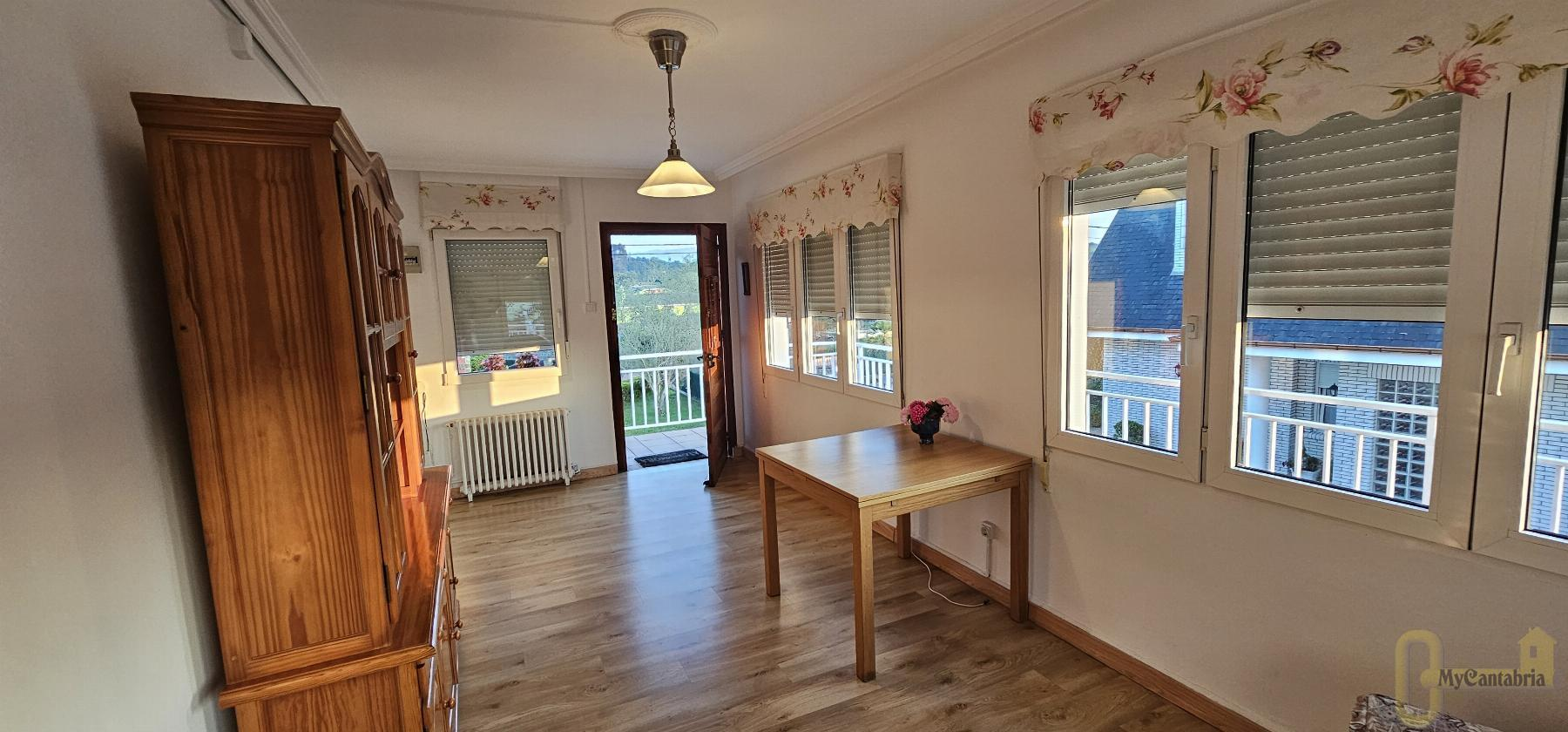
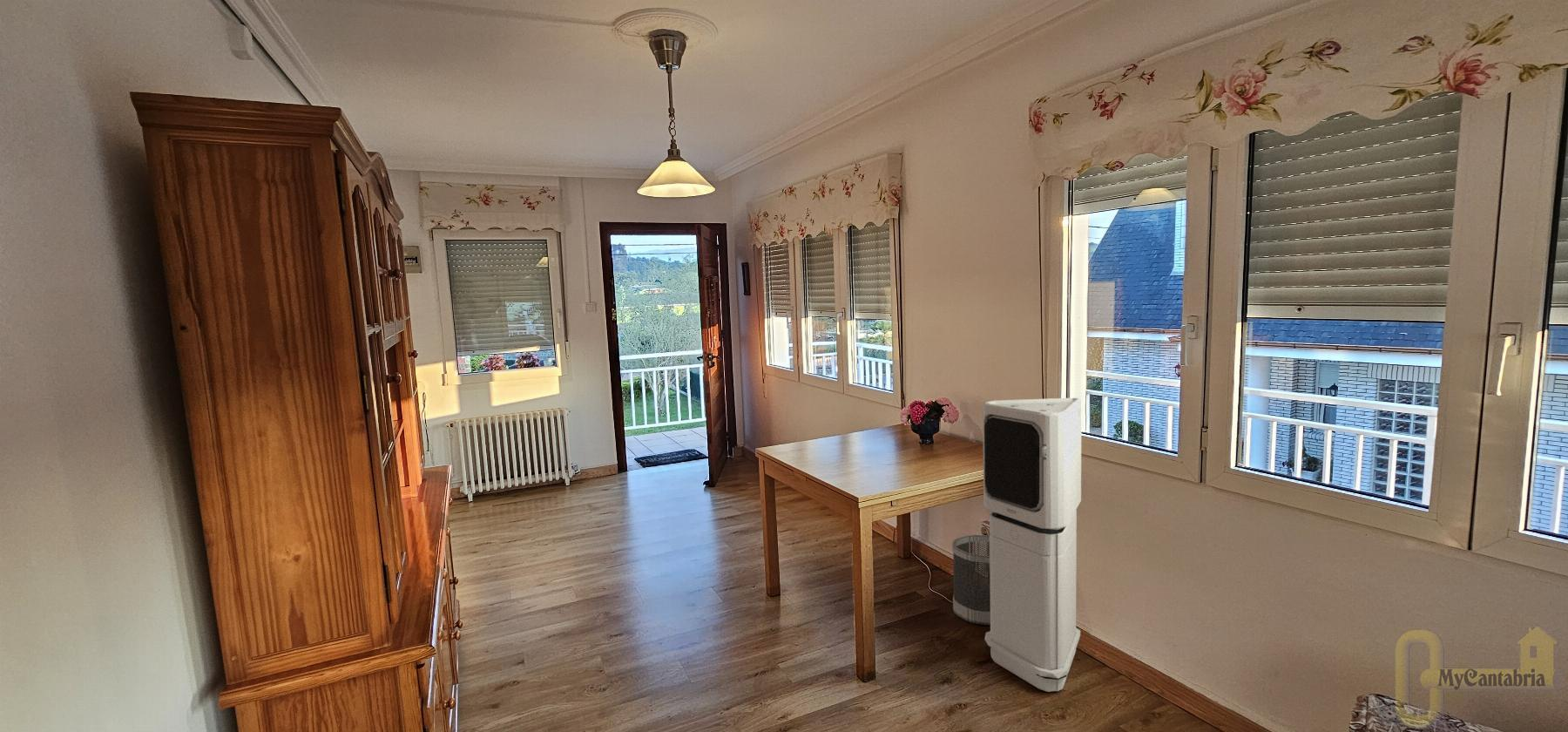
+ wastebasket (983, 578)
+ air purifier (1045, 535)
